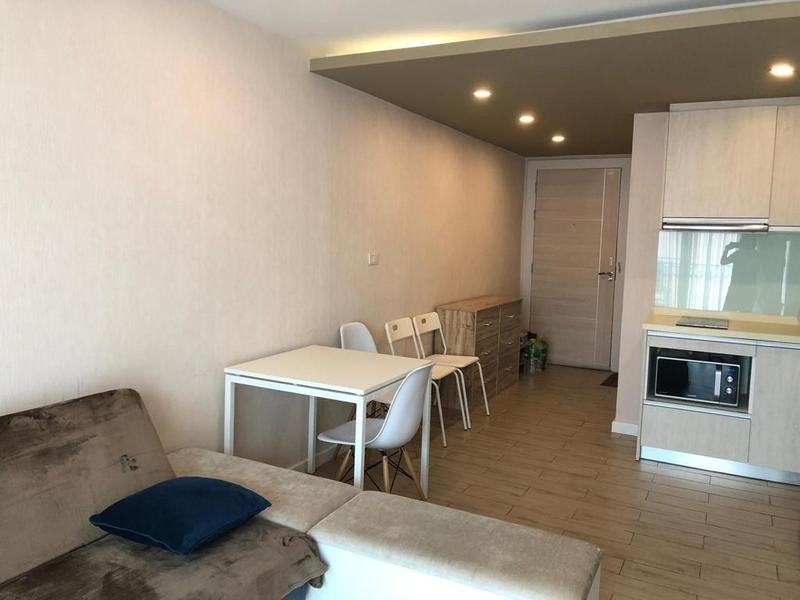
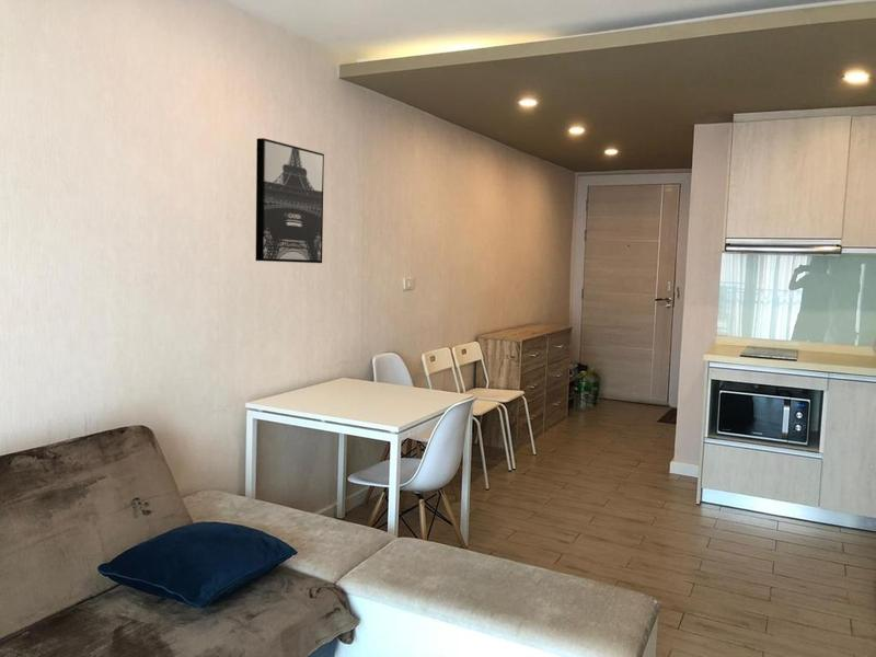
+ wall art (291, 204)
